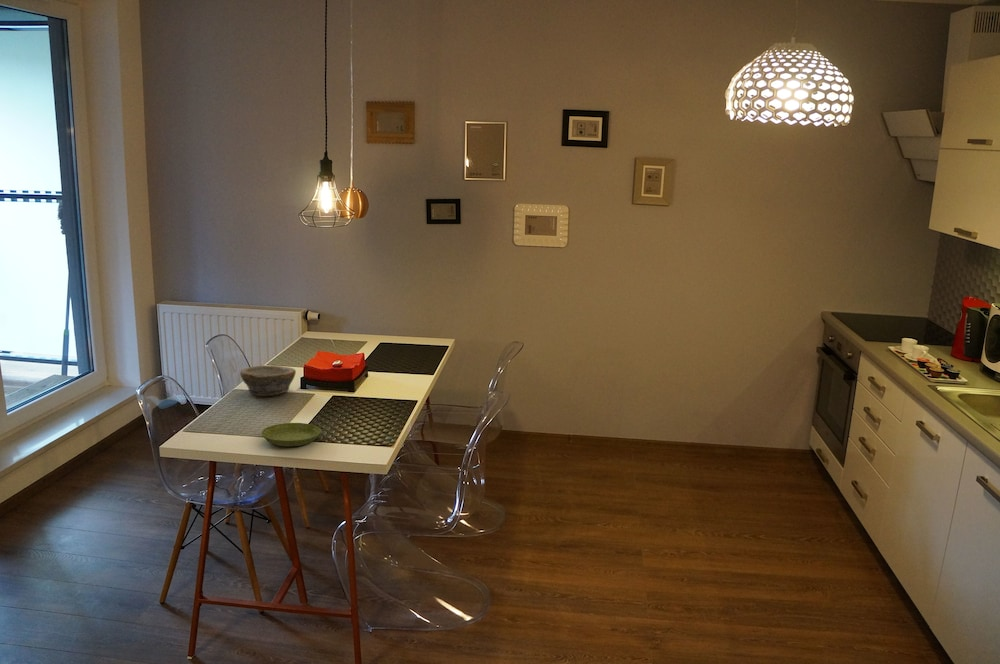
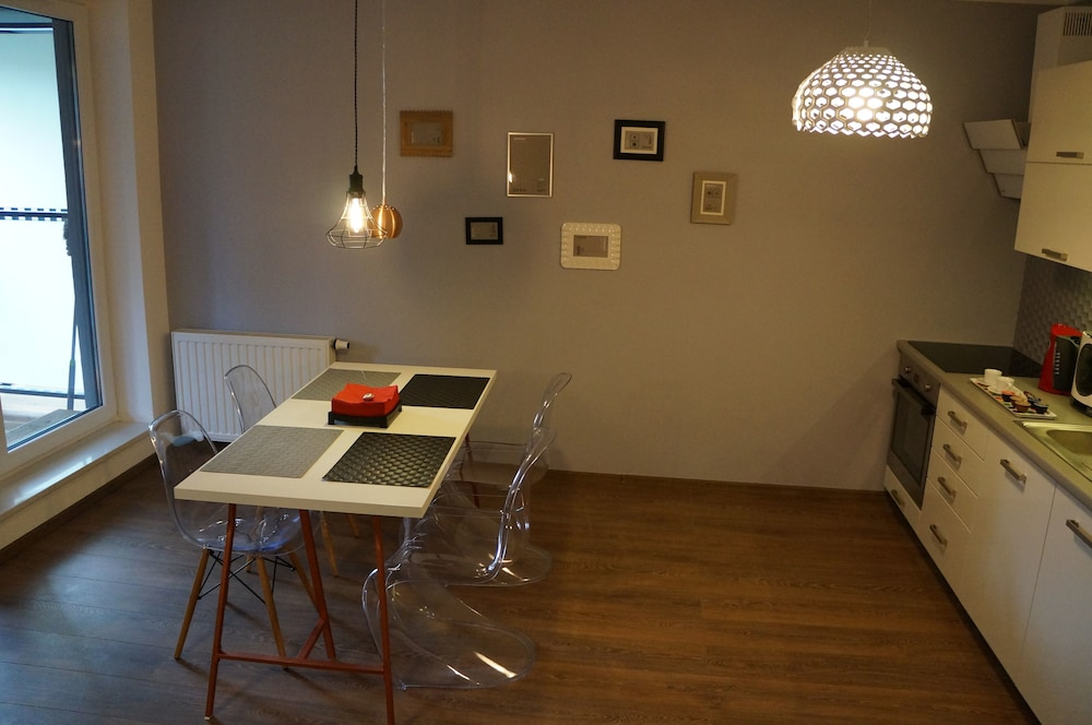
- saucer (291, 435)
- bowl (268, 381)
